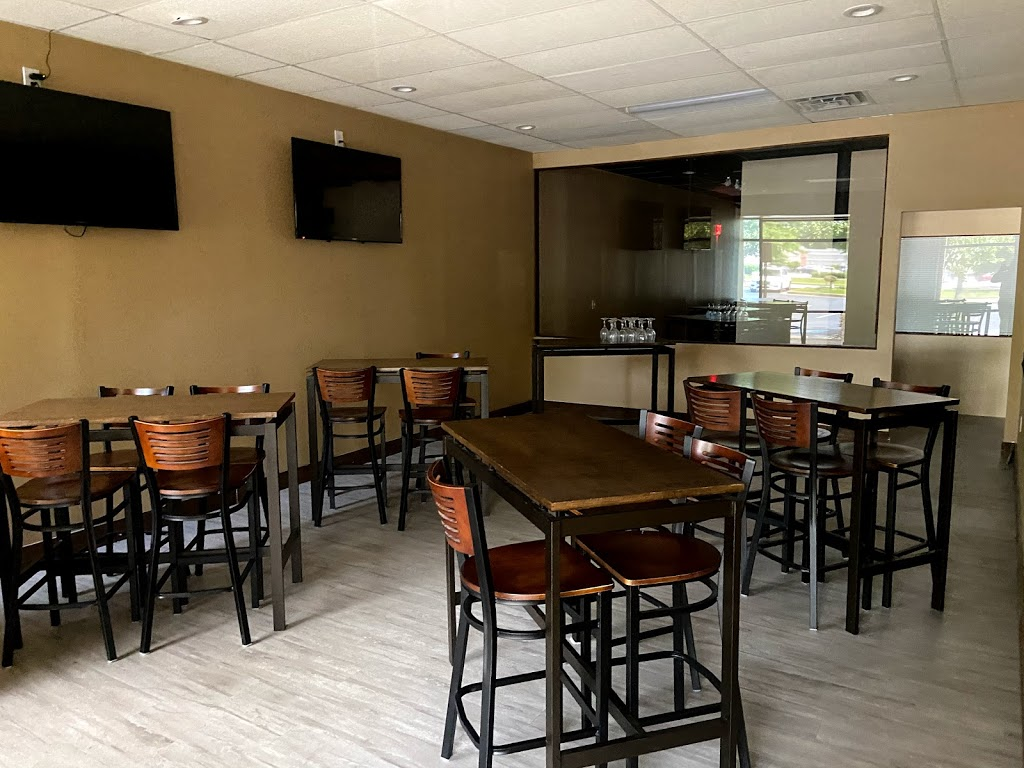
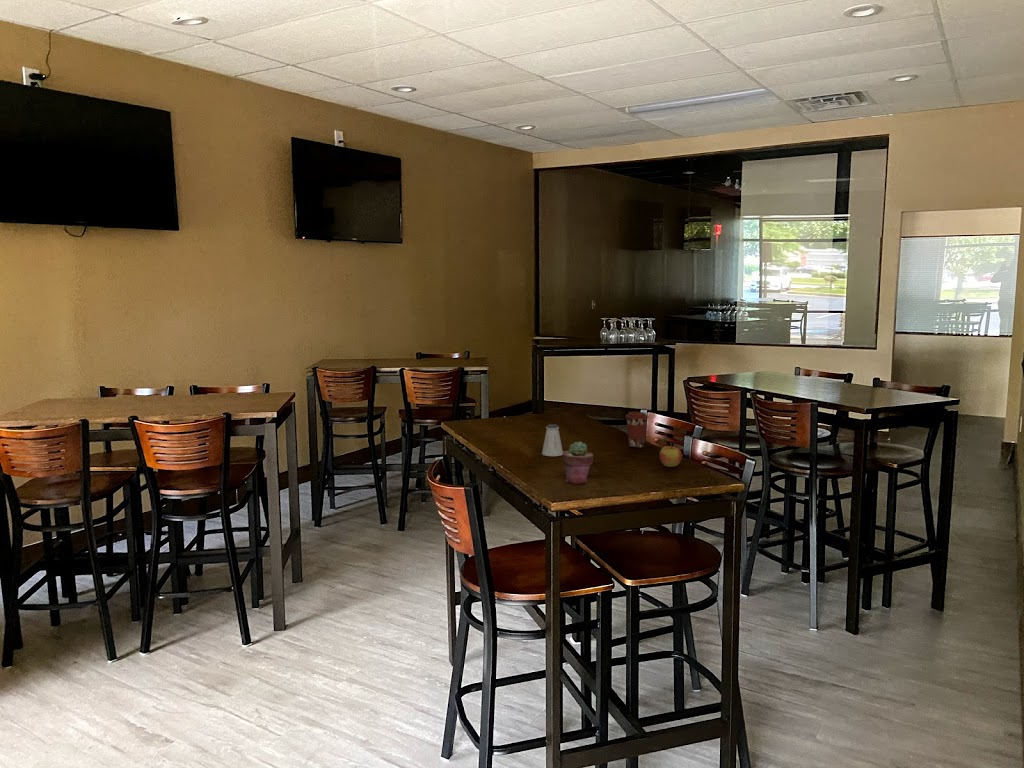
+ saltshaker (552, 439)
+ apple (670, 454)
+ coffee cup (636, 429)
+ potted succulent (577, 461)
